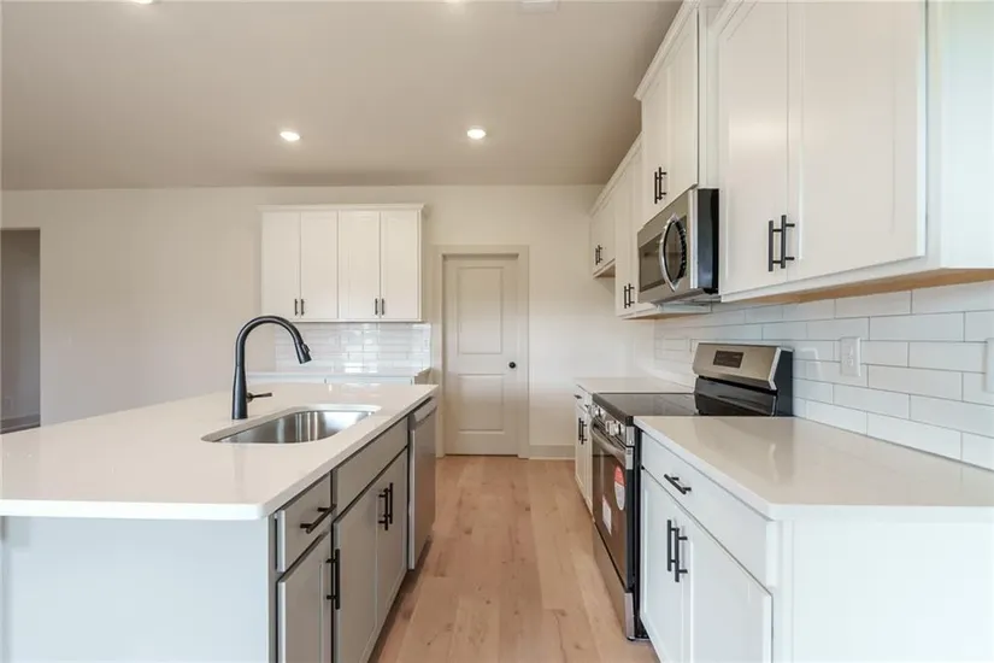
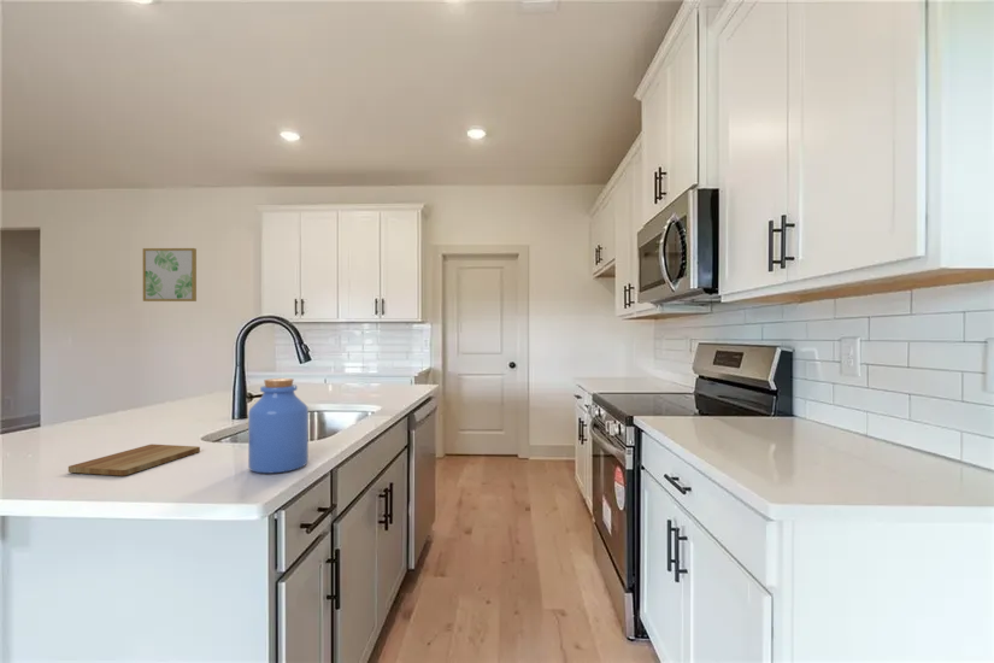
+ cutting board (139, 458)
+ jar (278, 422)
+ wall art (169, 275)
